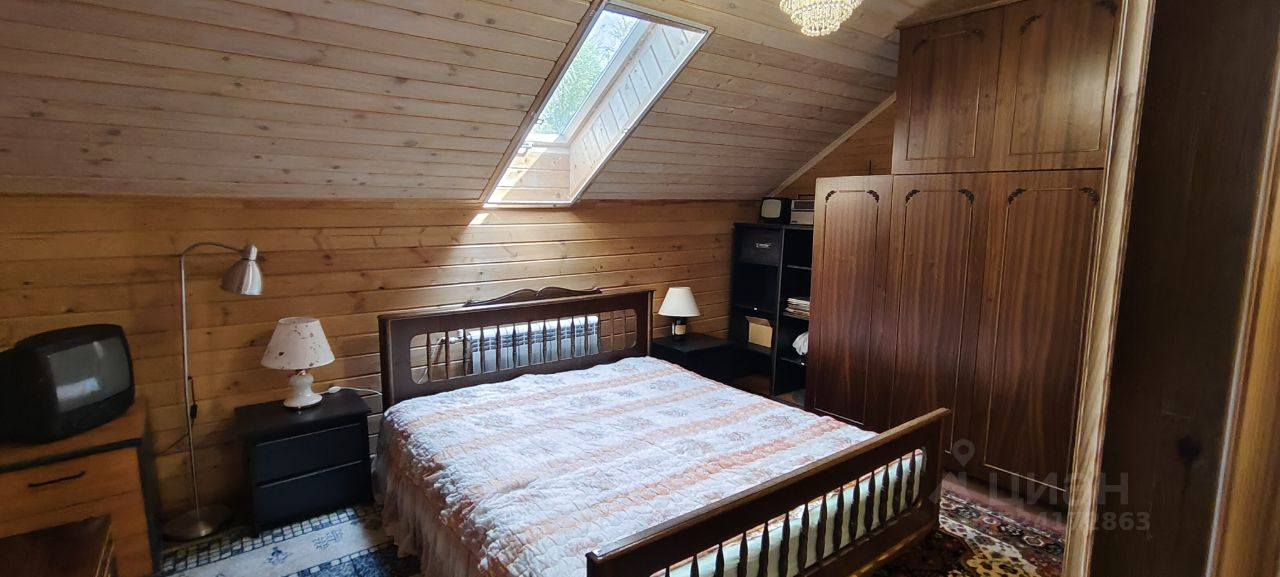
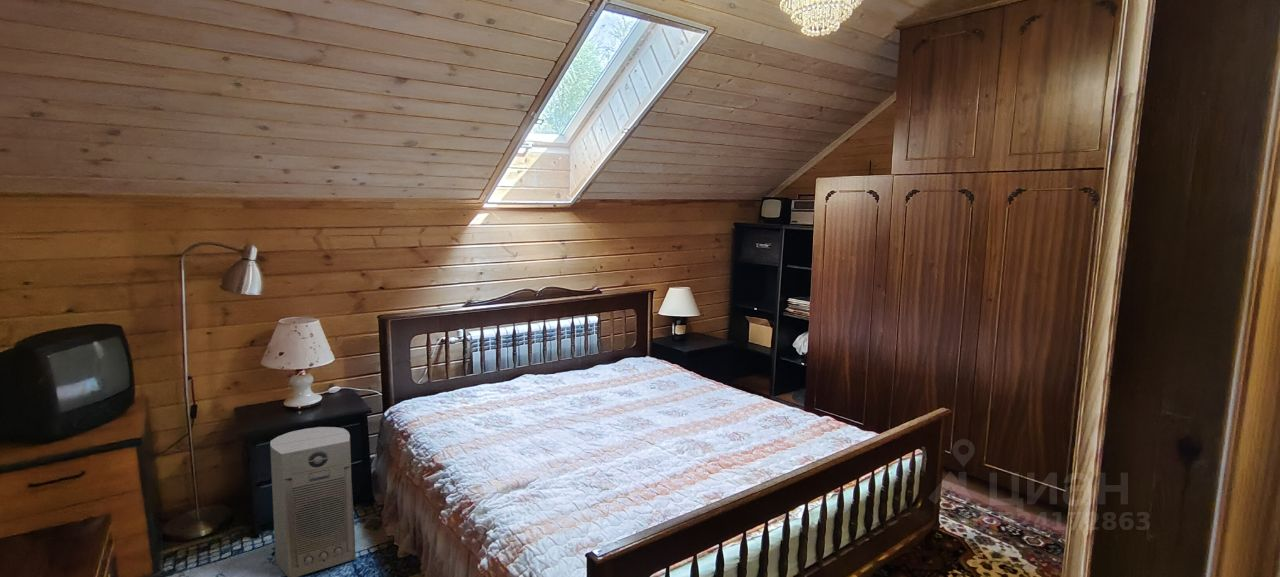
+ fan (312, 494)
